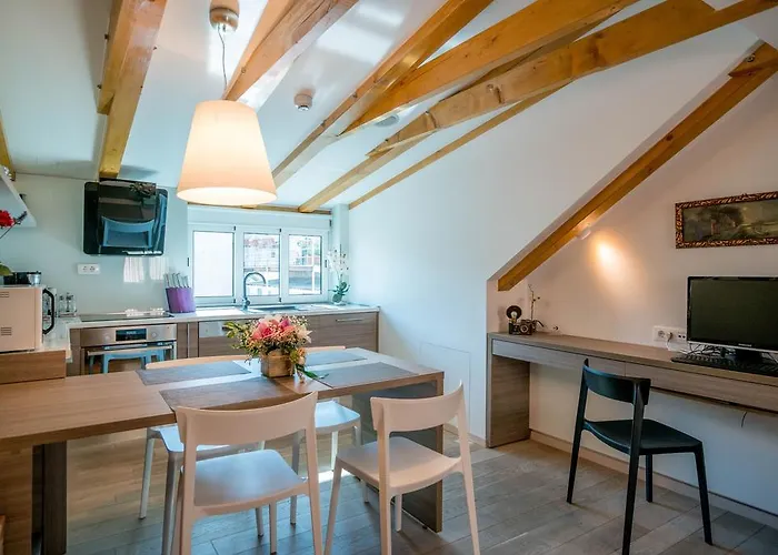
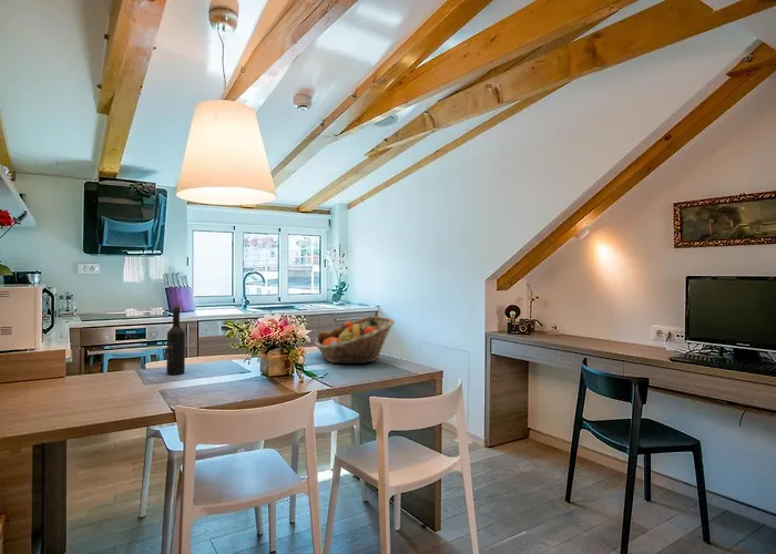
+ wine bottle (175, 339)
+ fruit basket (354, 338)
